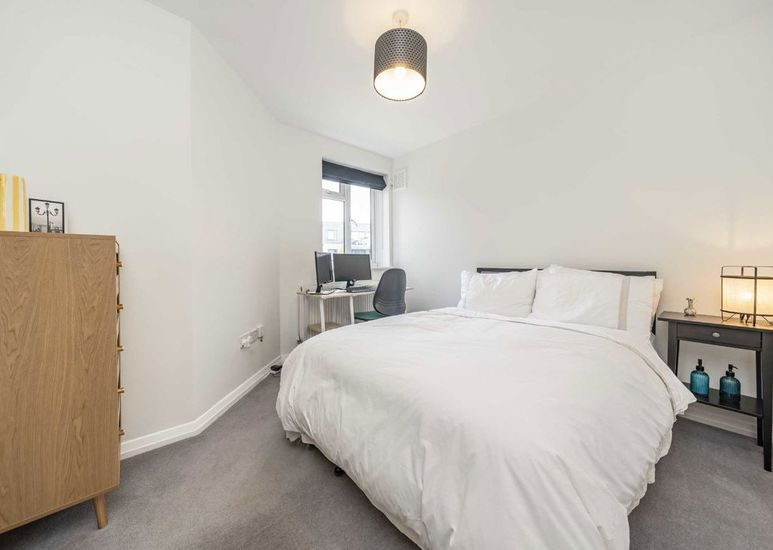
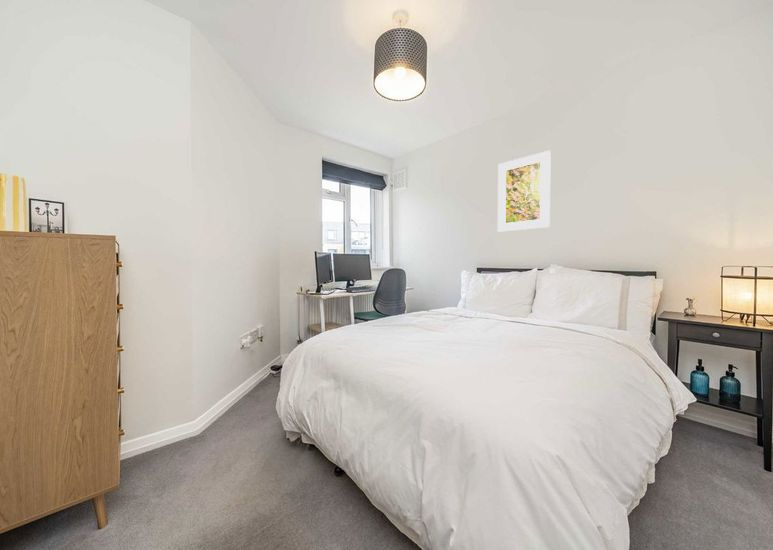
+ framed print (522, 193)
